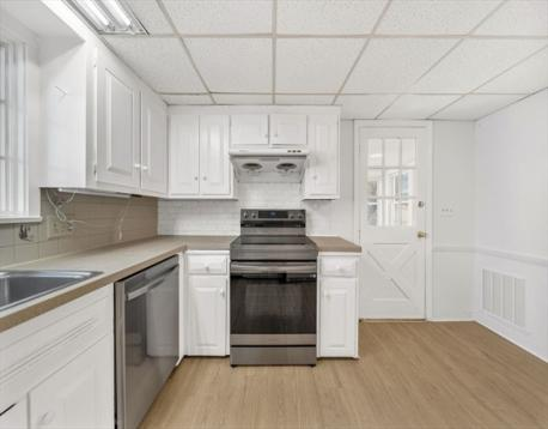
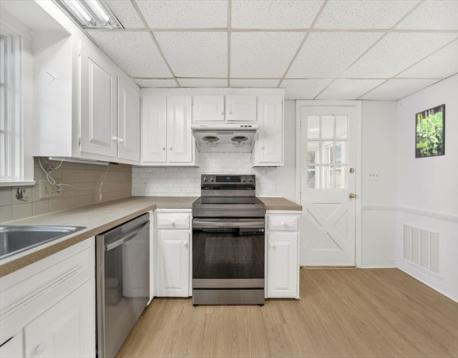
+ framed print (429, 133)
